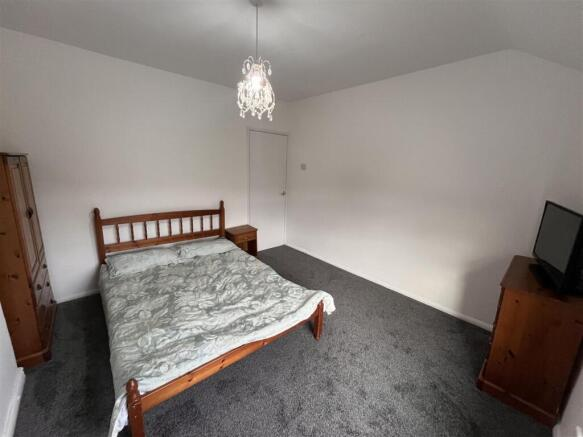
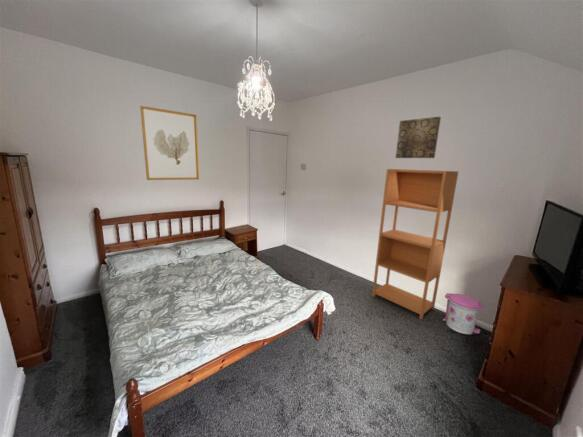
+ trash can (462, 312)
+ wall art (416, 138)
+ wall art (172, 146)
+ bookcase (410, 240)
